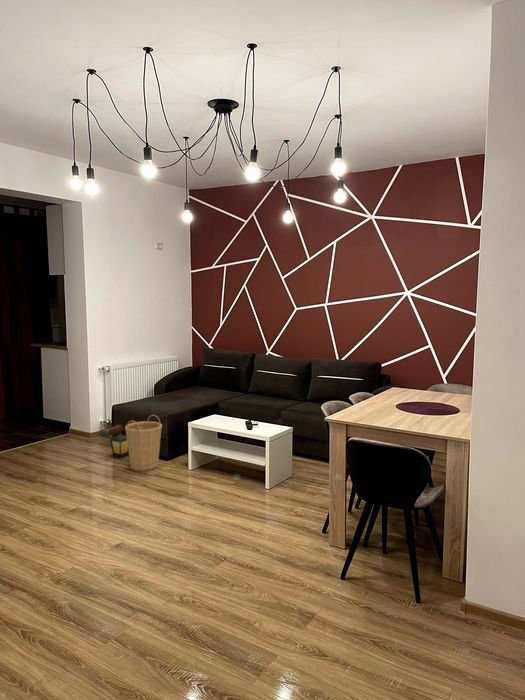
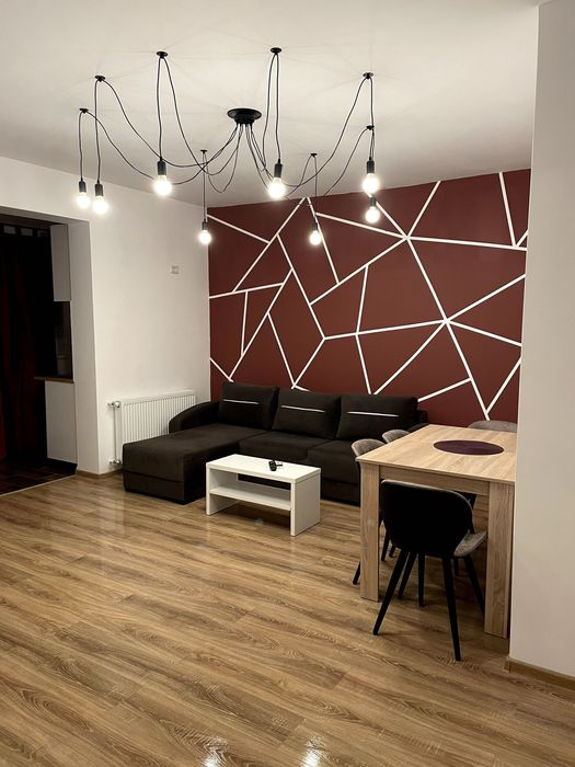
- lantern (115, 441)
- basket (144, 442)
